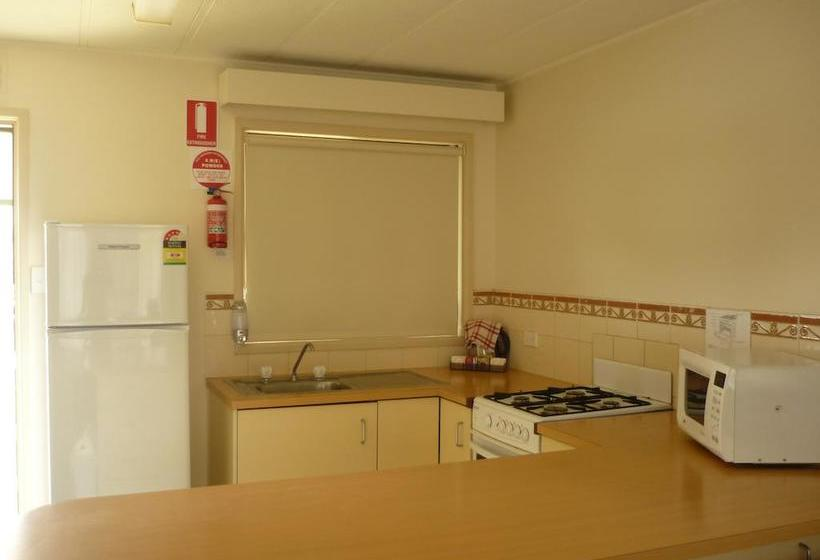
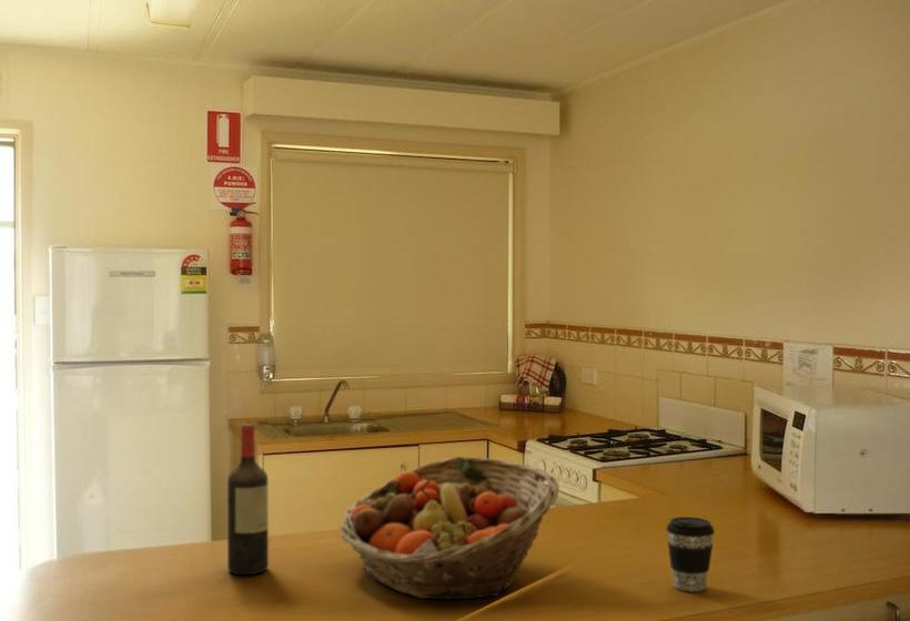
+ fruit basket (447, 522)
+ wine bottle (247, 497)
+ coffee cup (689, 553)
